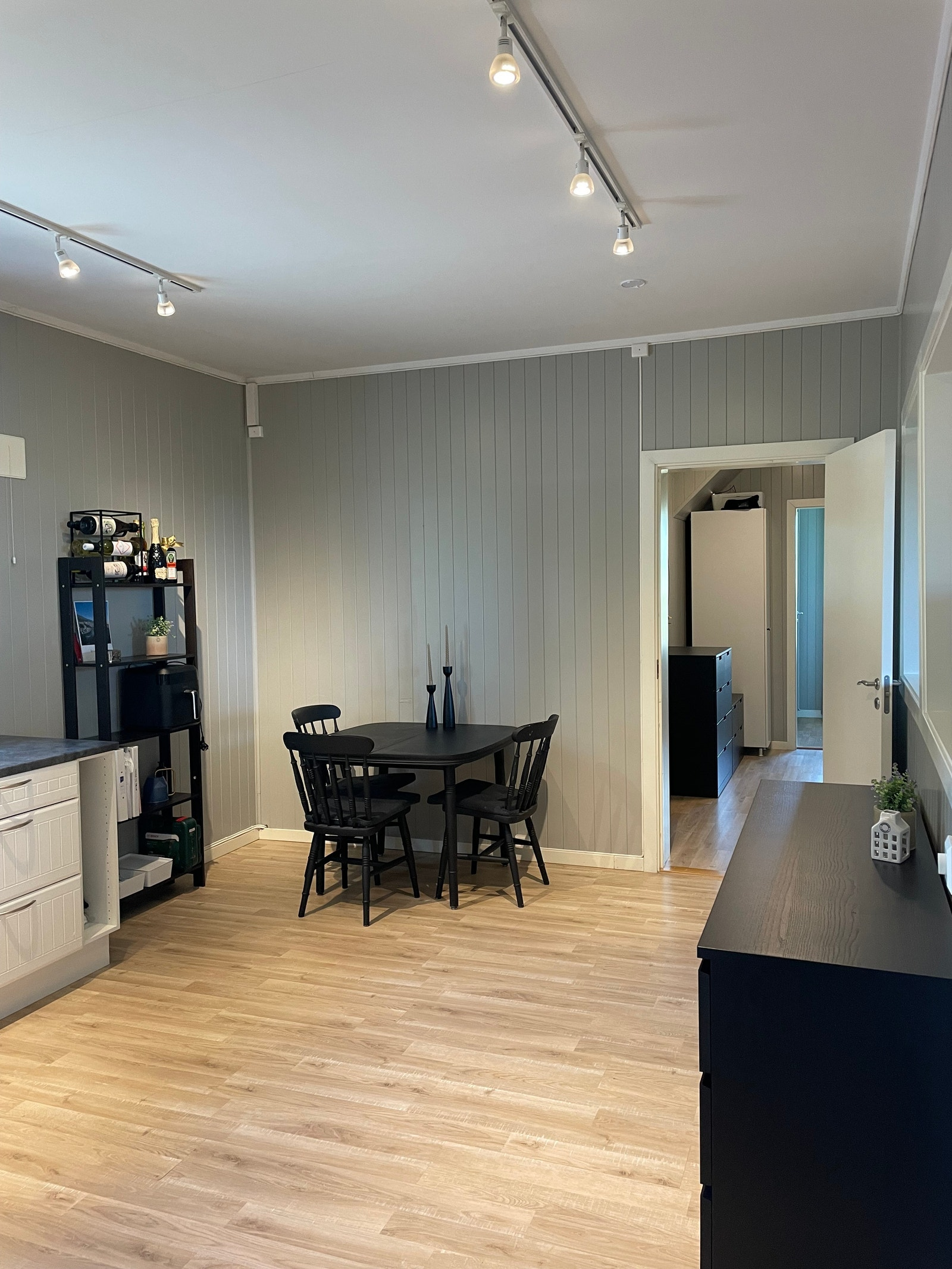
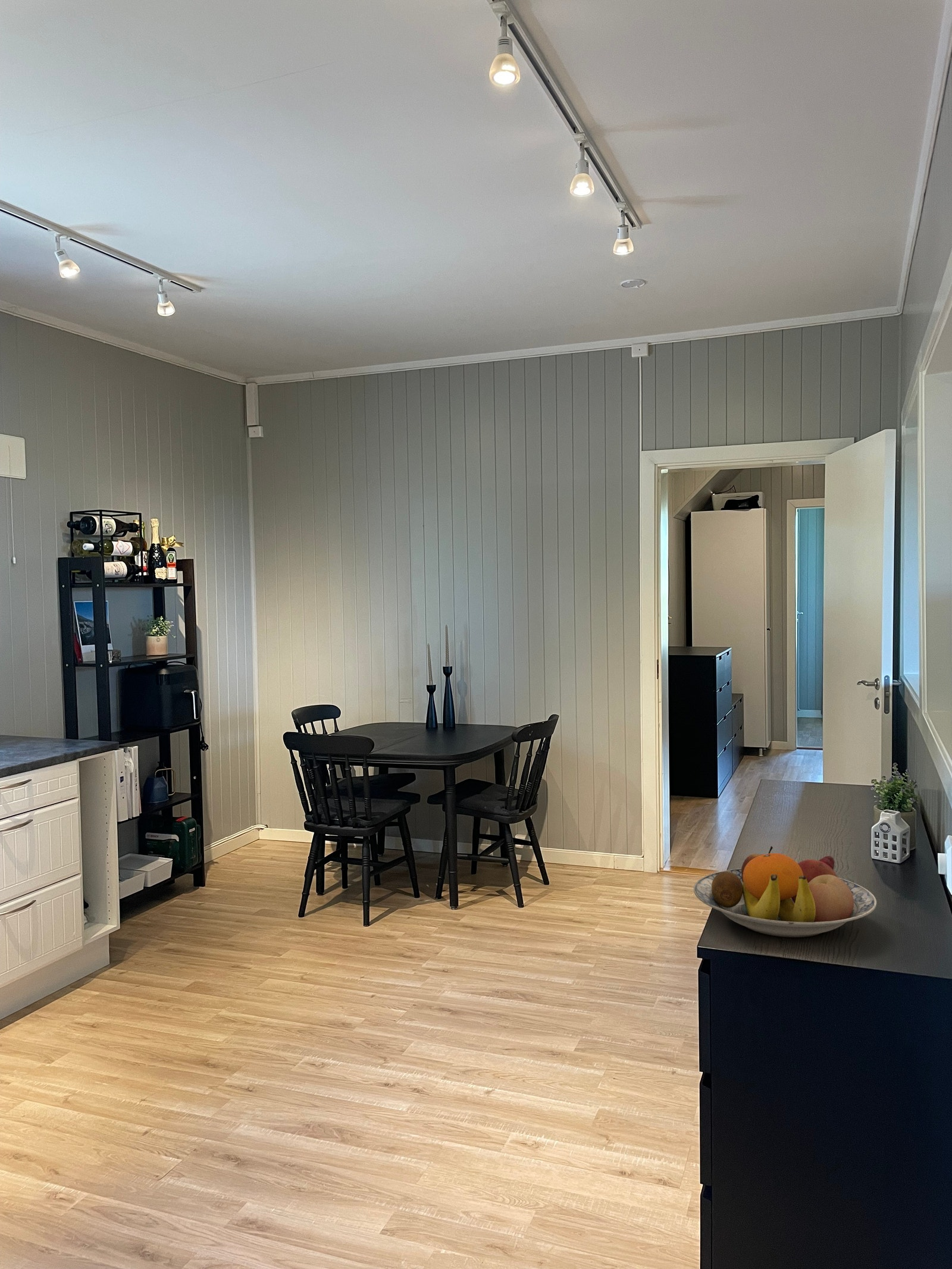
+ fruit bowl (782, 885)
